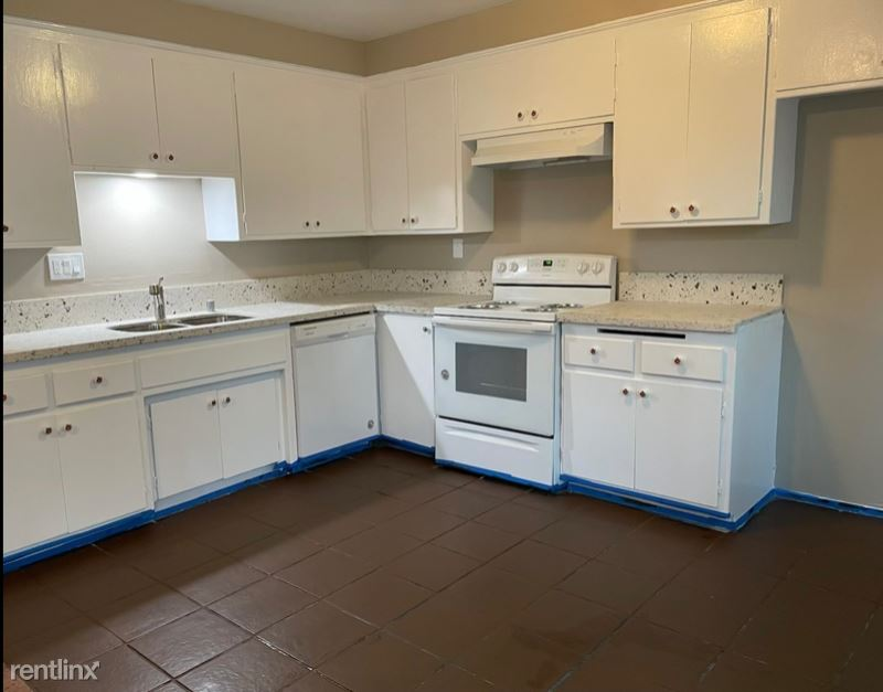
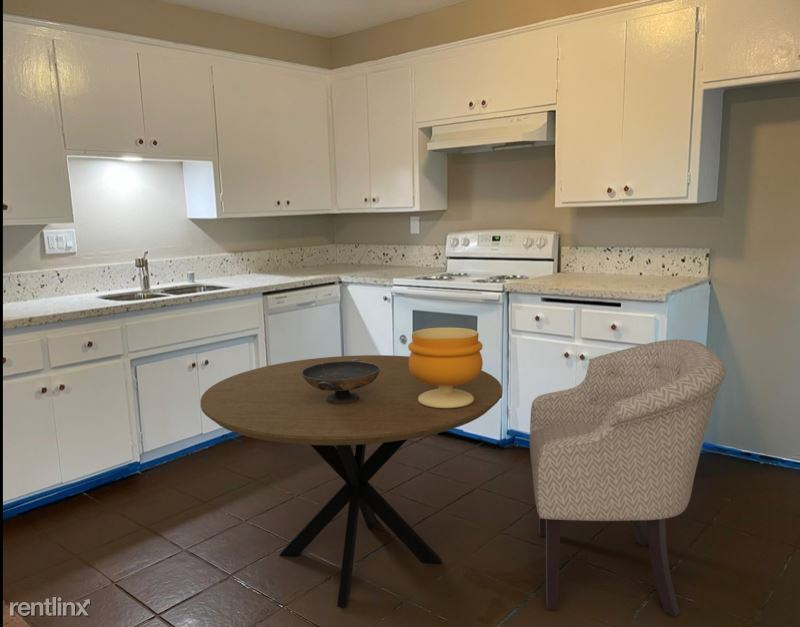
+ decorative bowl (341, 383)
+ chair (618, 461)
+ dining table (356, 474)
+ footed bowl (445, 366)
